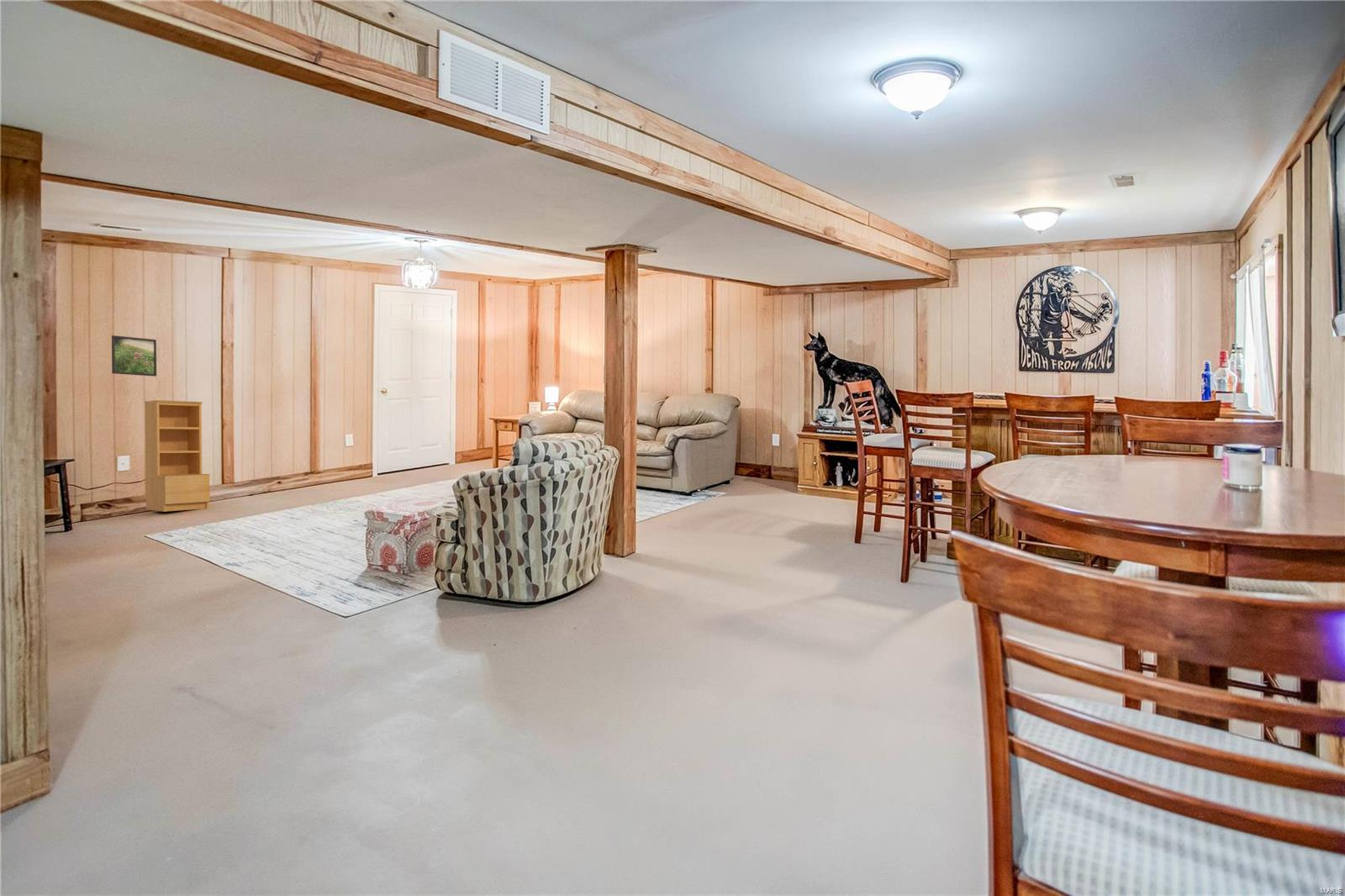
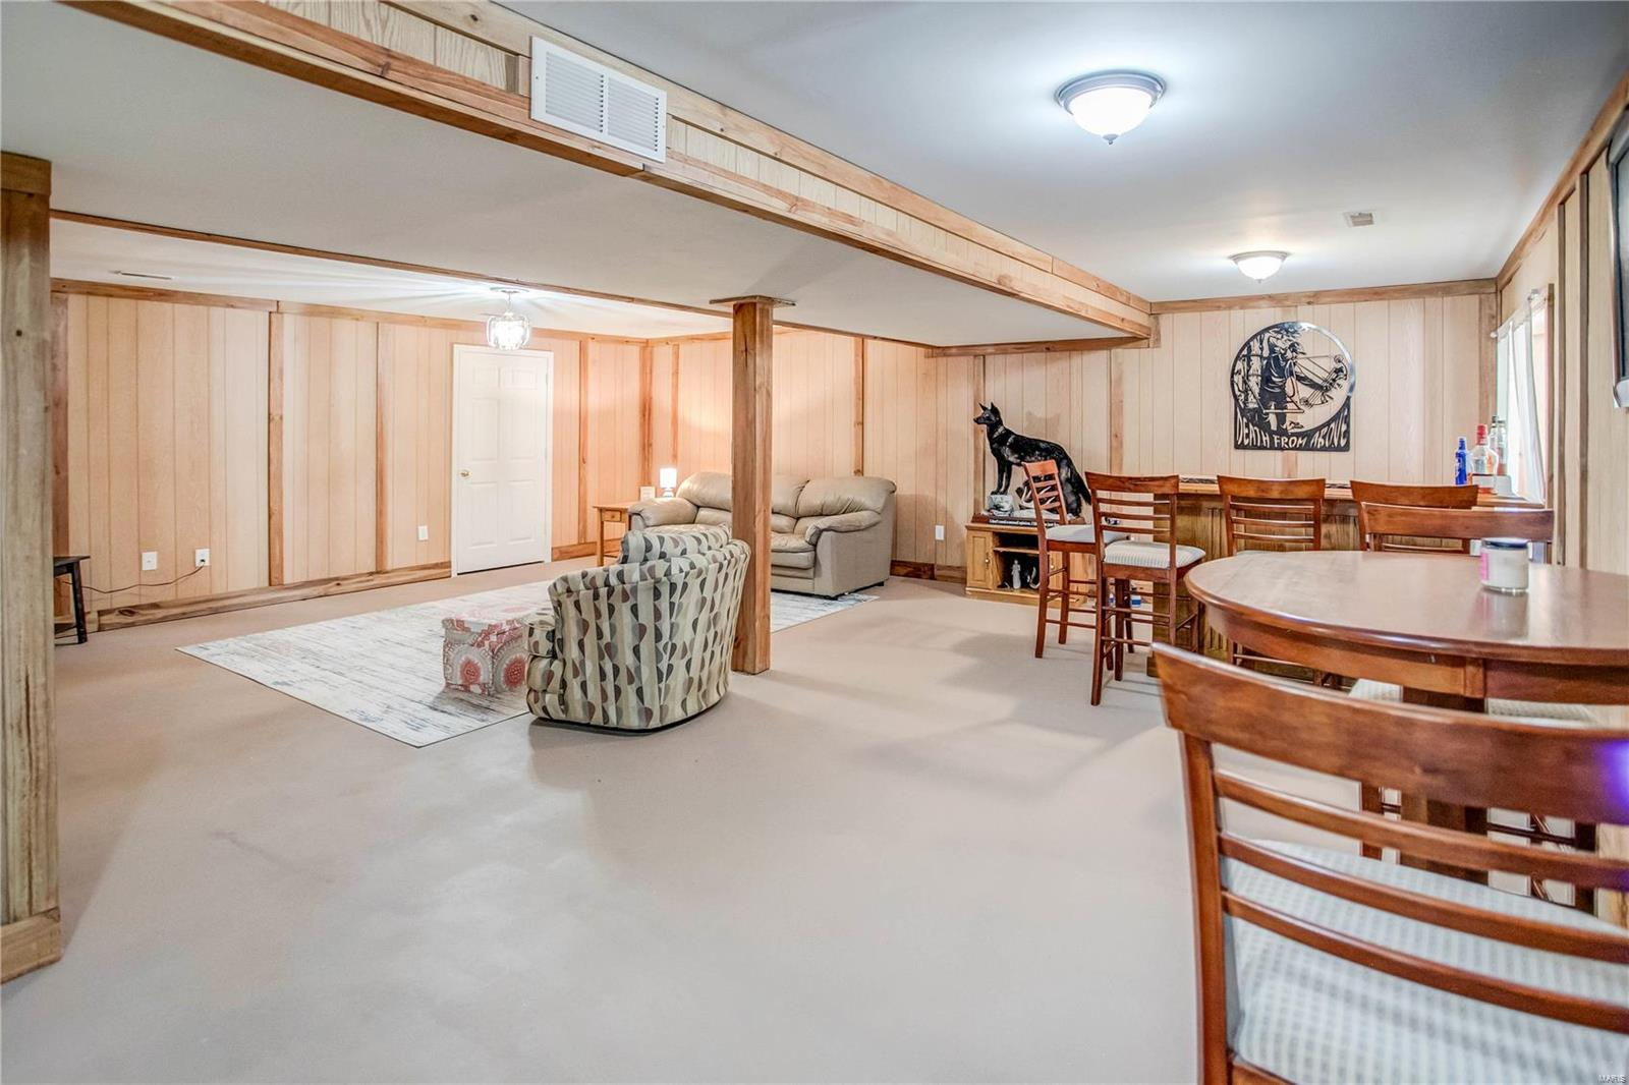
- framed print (134, 356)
- bookshelf (177, 455)
